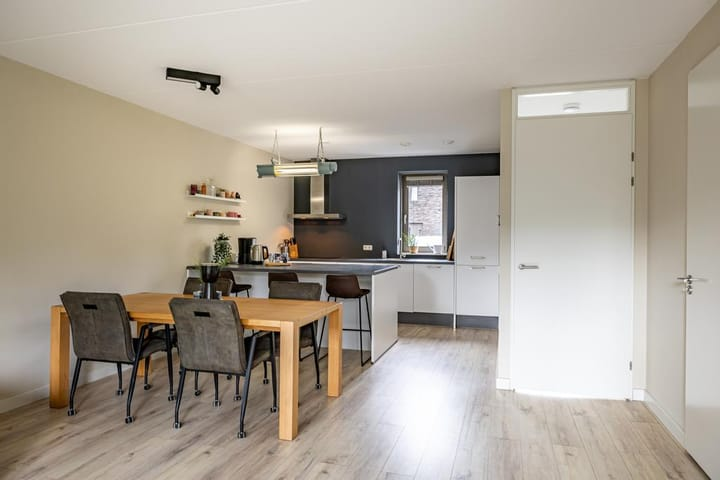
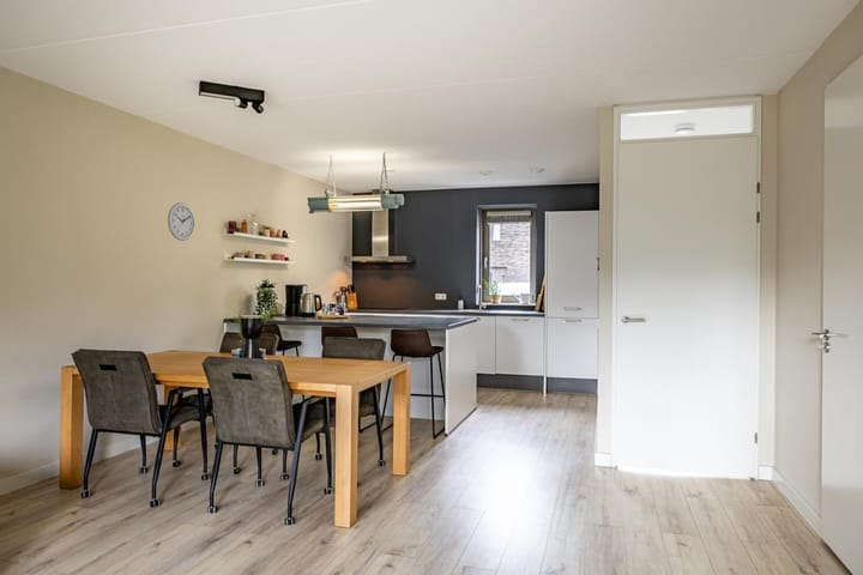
+ wall clock (182, 222)
